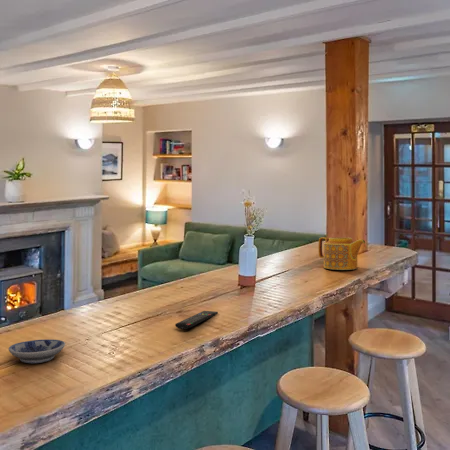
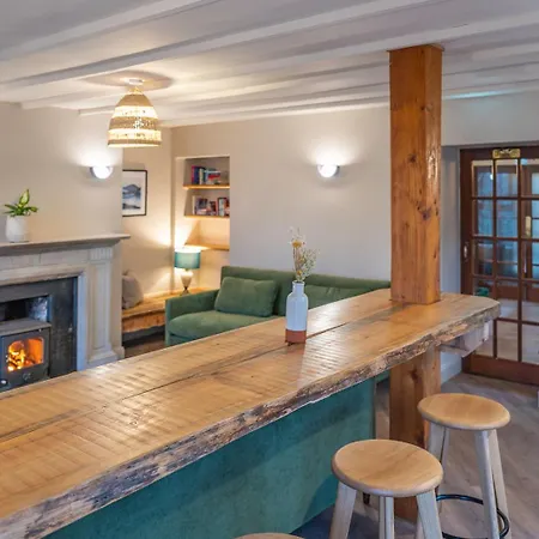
- remote control (197, 319)
- teapot (341, 252)
- bowl (37, 351)
